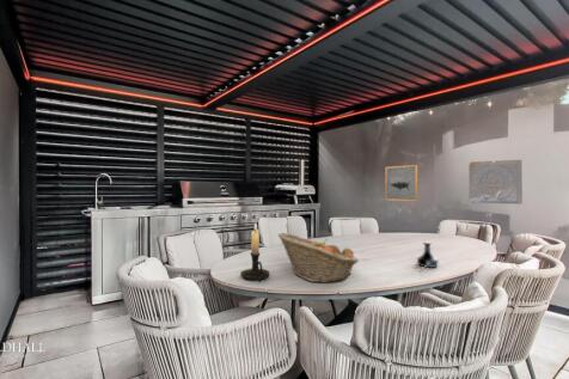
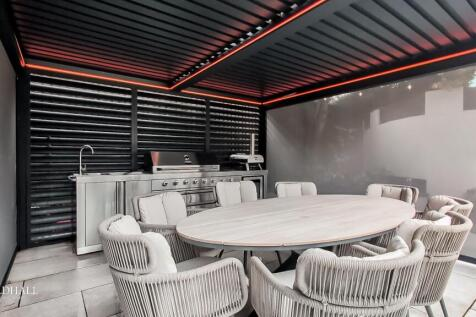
- fruit basket (316, 253)
- decorative wall panel (492, 182)
- tequila bottle (427, 253)
- candle holder (256, 250)
- wall art (400, 183)
